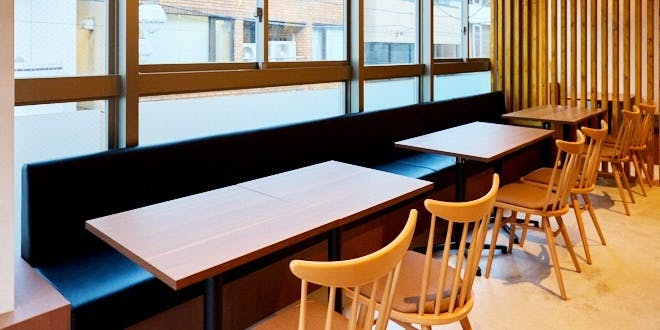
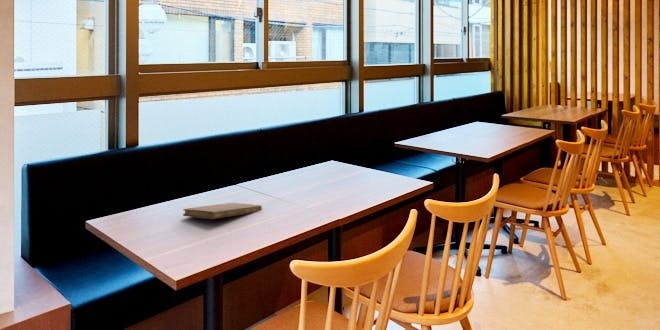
+ notebook (223, 210)
